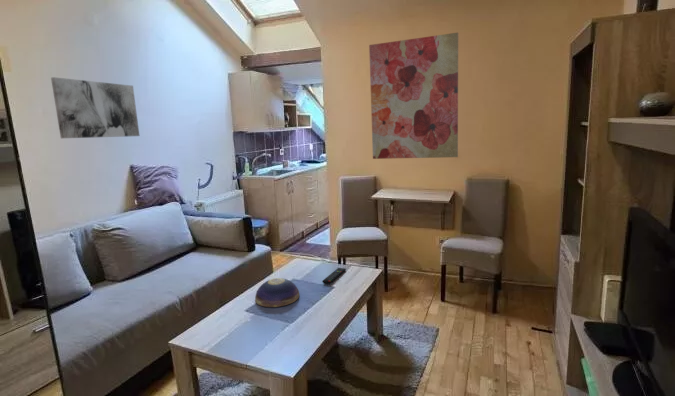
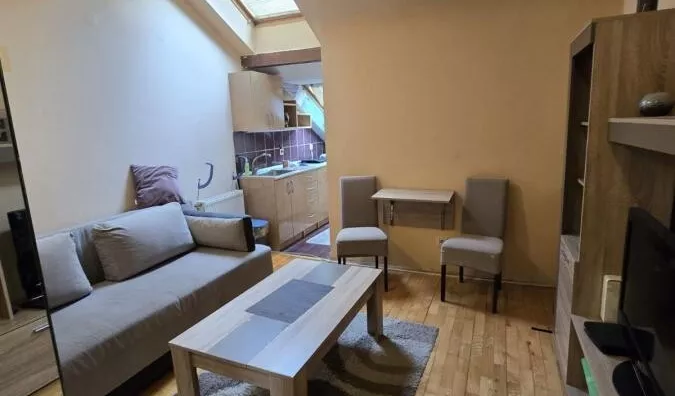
- decorative bowl (276, 288)
- remote control (334, 275)
- wall art (99, 109)
- wall art (412, 100)
